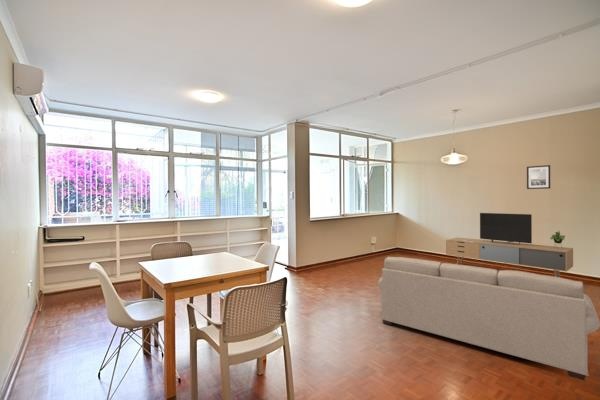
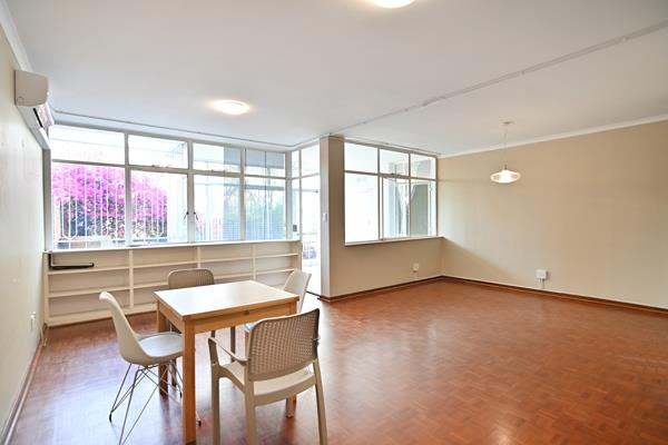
- sofa (477, 291)
- wall art (538, 177)
- media console (503, 242)
